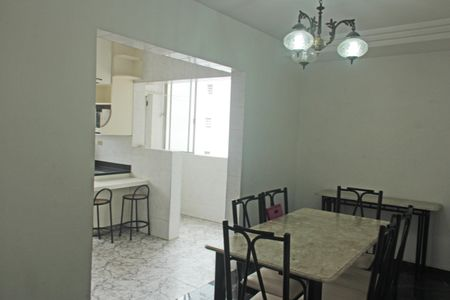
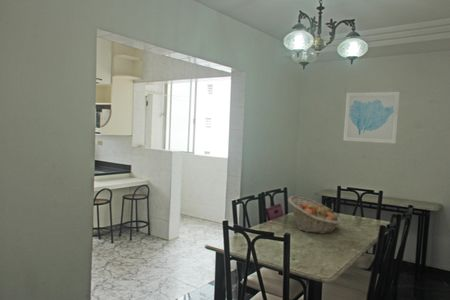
+ wall art (370, 117)
+ fruit basket (313, 213)
